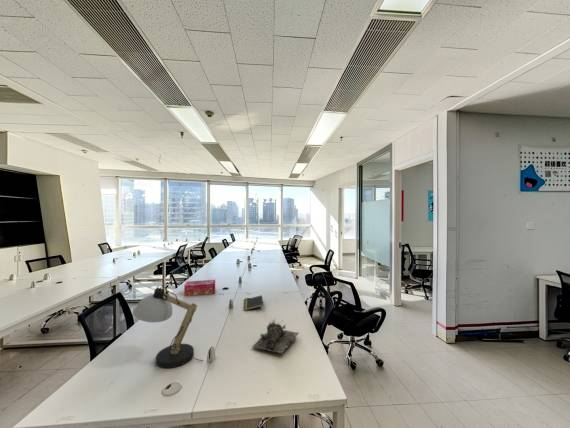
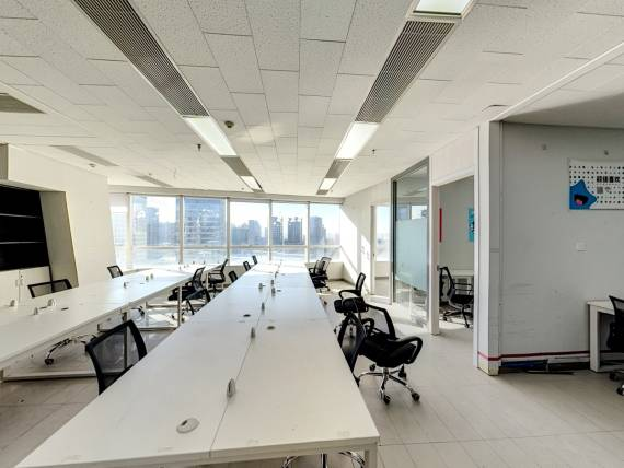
- desk lamp (168, 318)
- plant (276, 329)
- tissue box (200, 287)
- notepad (253, 302)
